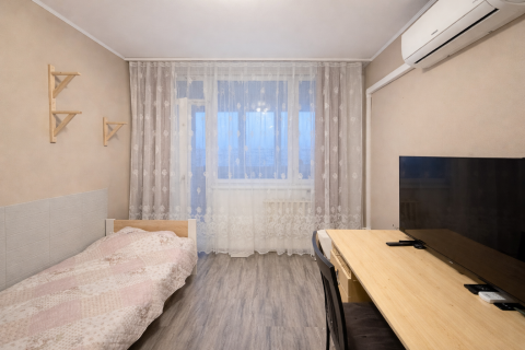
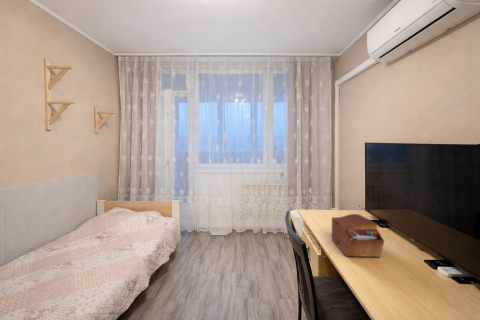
+ sewing box (354, 234)
